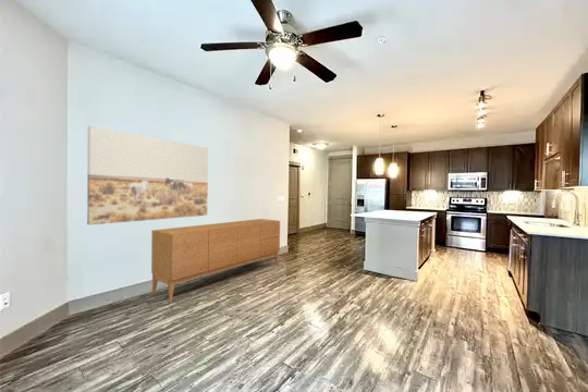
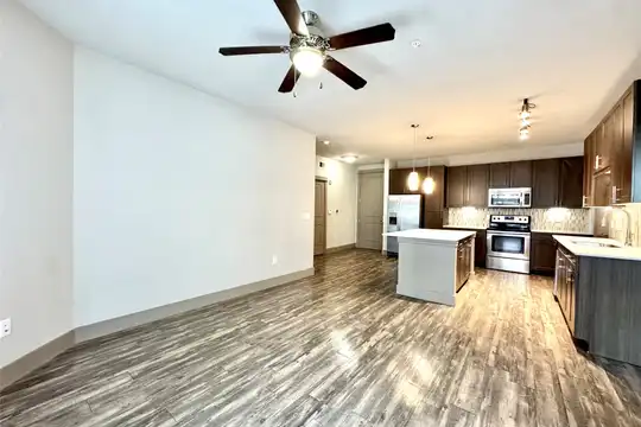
- wall art (158, 179)
- sideboard (226, 250)
